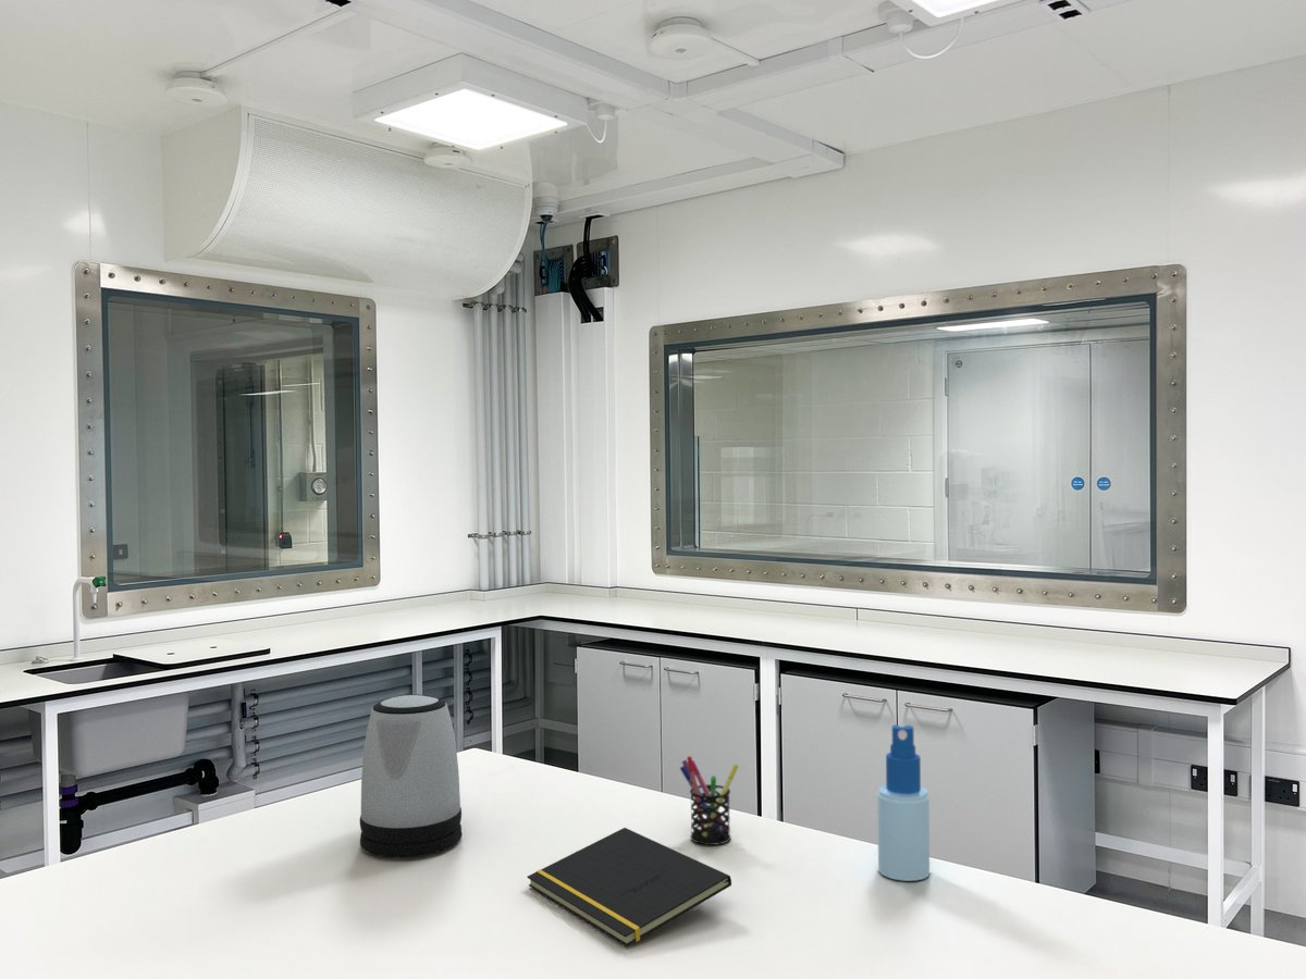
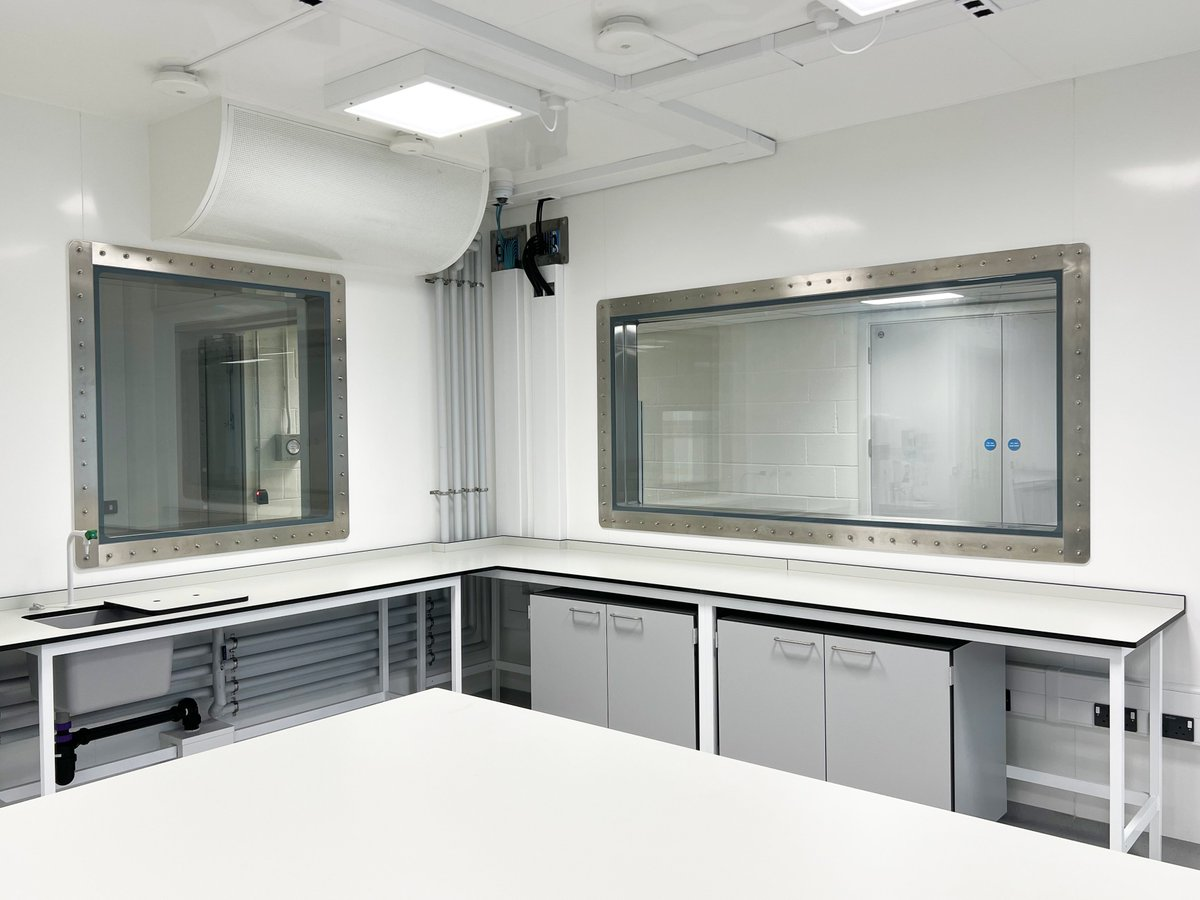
- pen holder (709, 797)
- spray bottle (902, 798)
- notepad (626, 880)
- kettle (415, 765)
